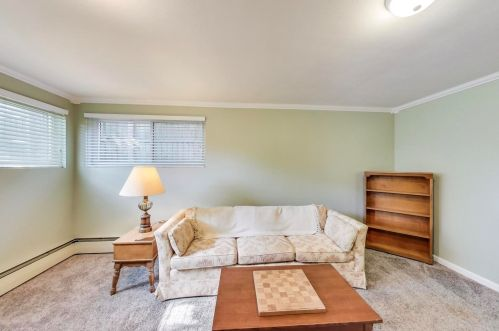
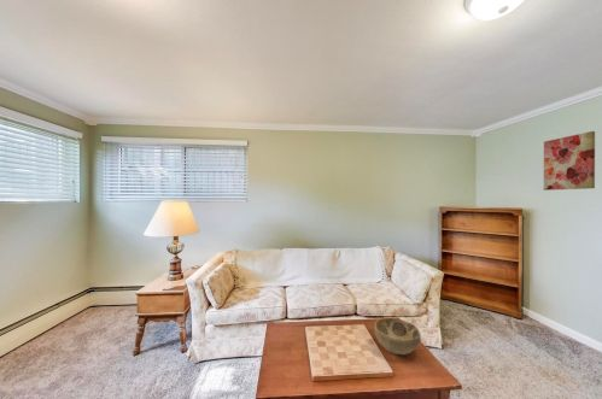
+ wall art (567, 163)
+ decorative bowl (396, 338)
